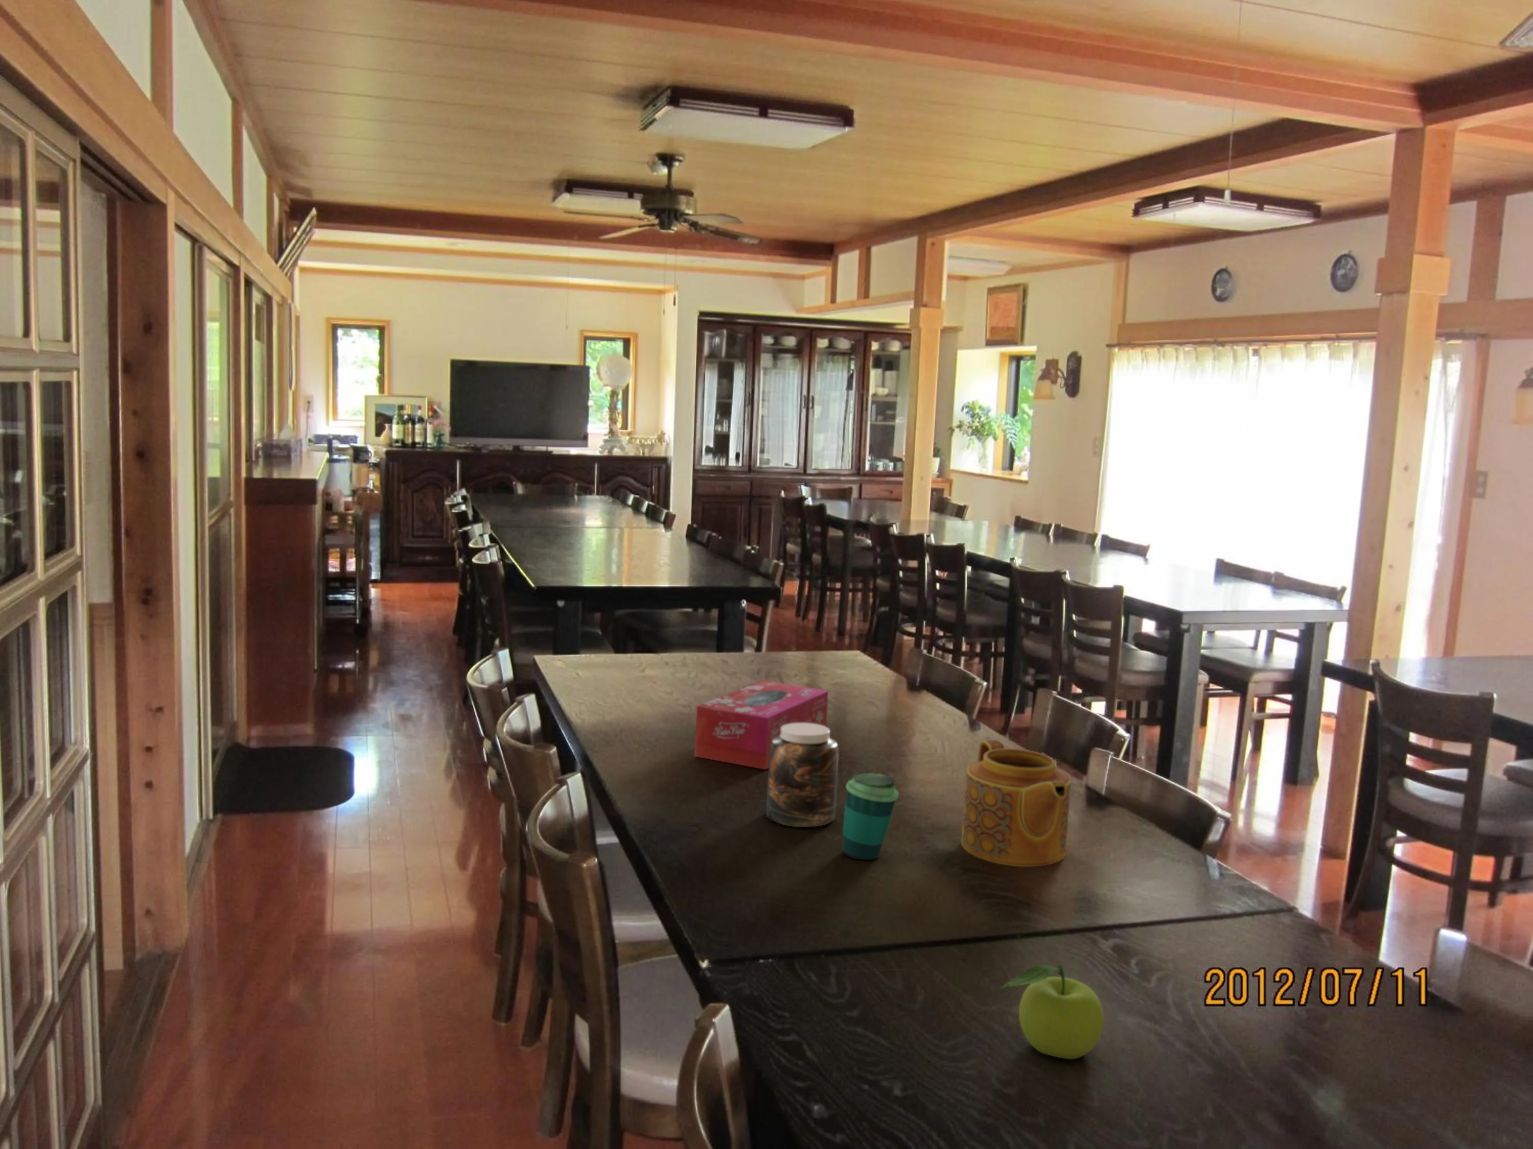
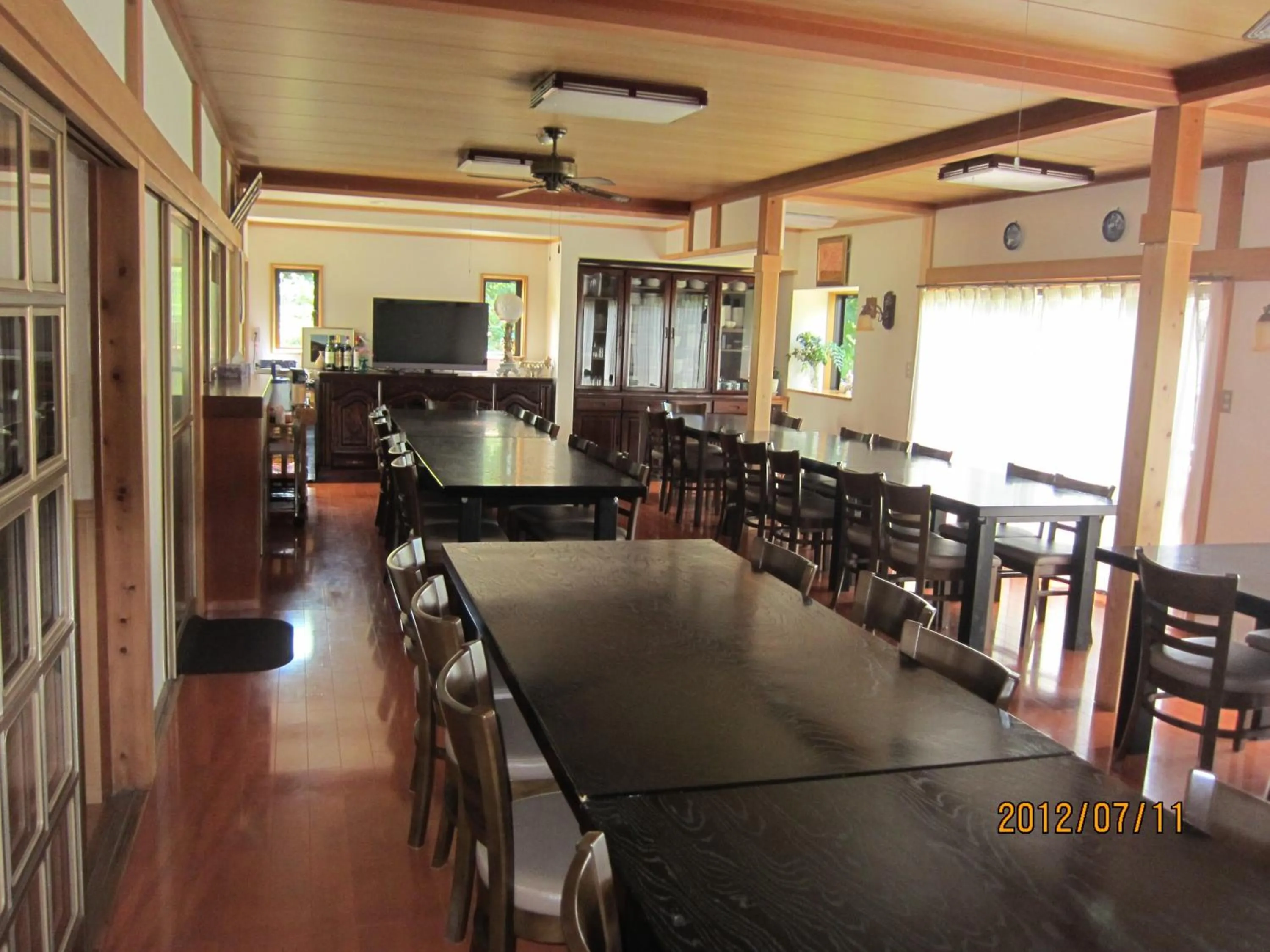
- teapot (1018, 804)
- tissue box (764, 722)
- cup (870, 817)
- fruit (1048, 1009)
- jar (803, 772)
